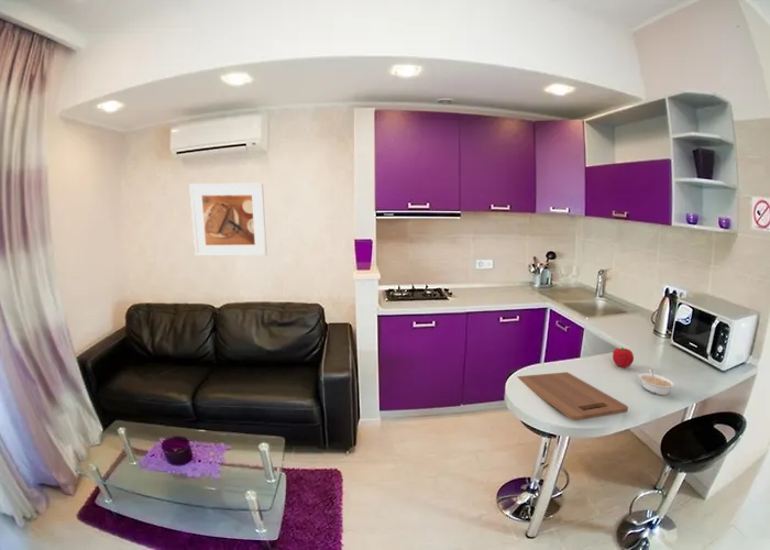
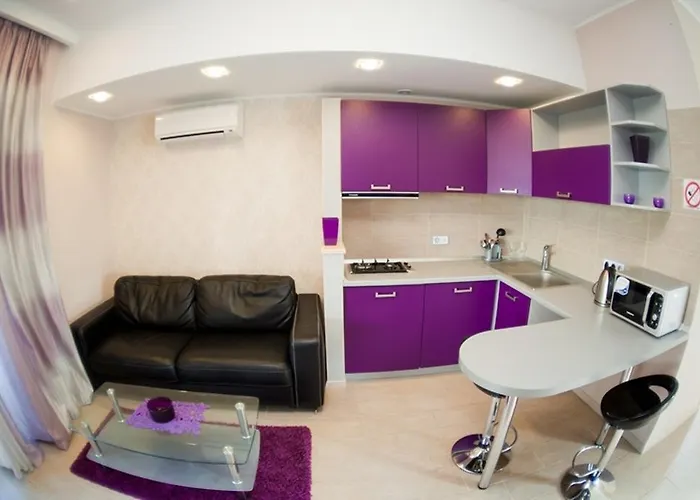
- cutting board (566, 392)
- fruit (623, 356)
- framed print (229, 220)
- legume (654, 383)
